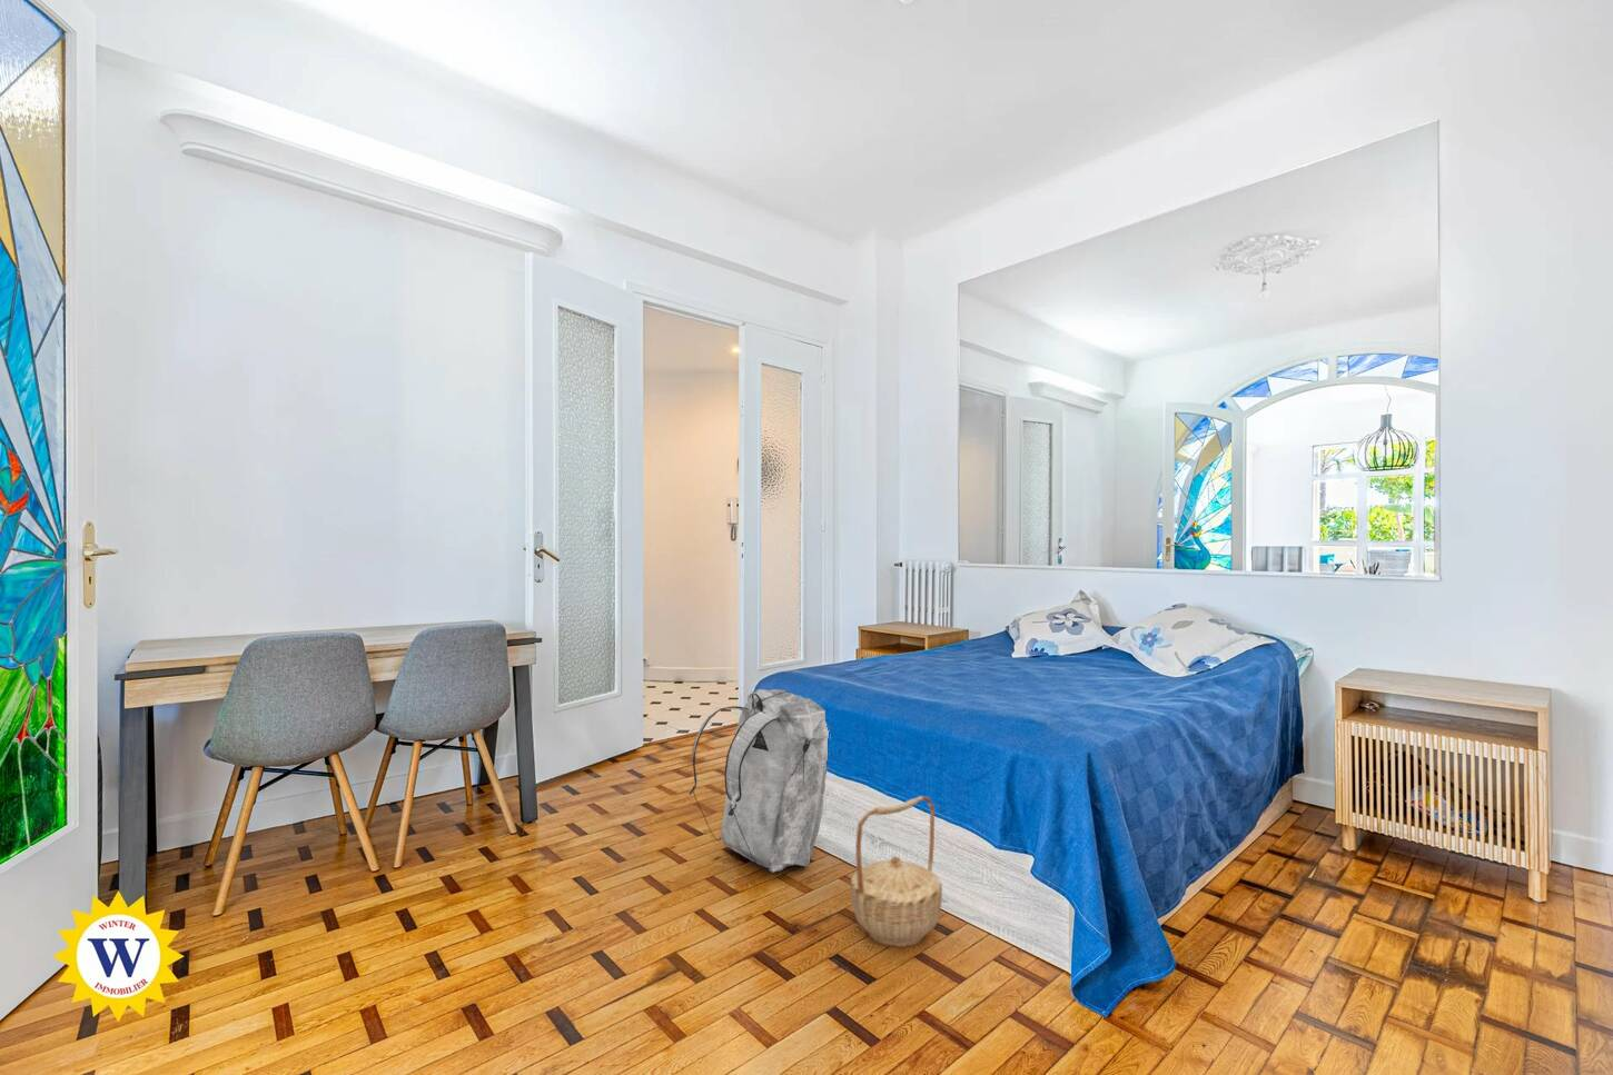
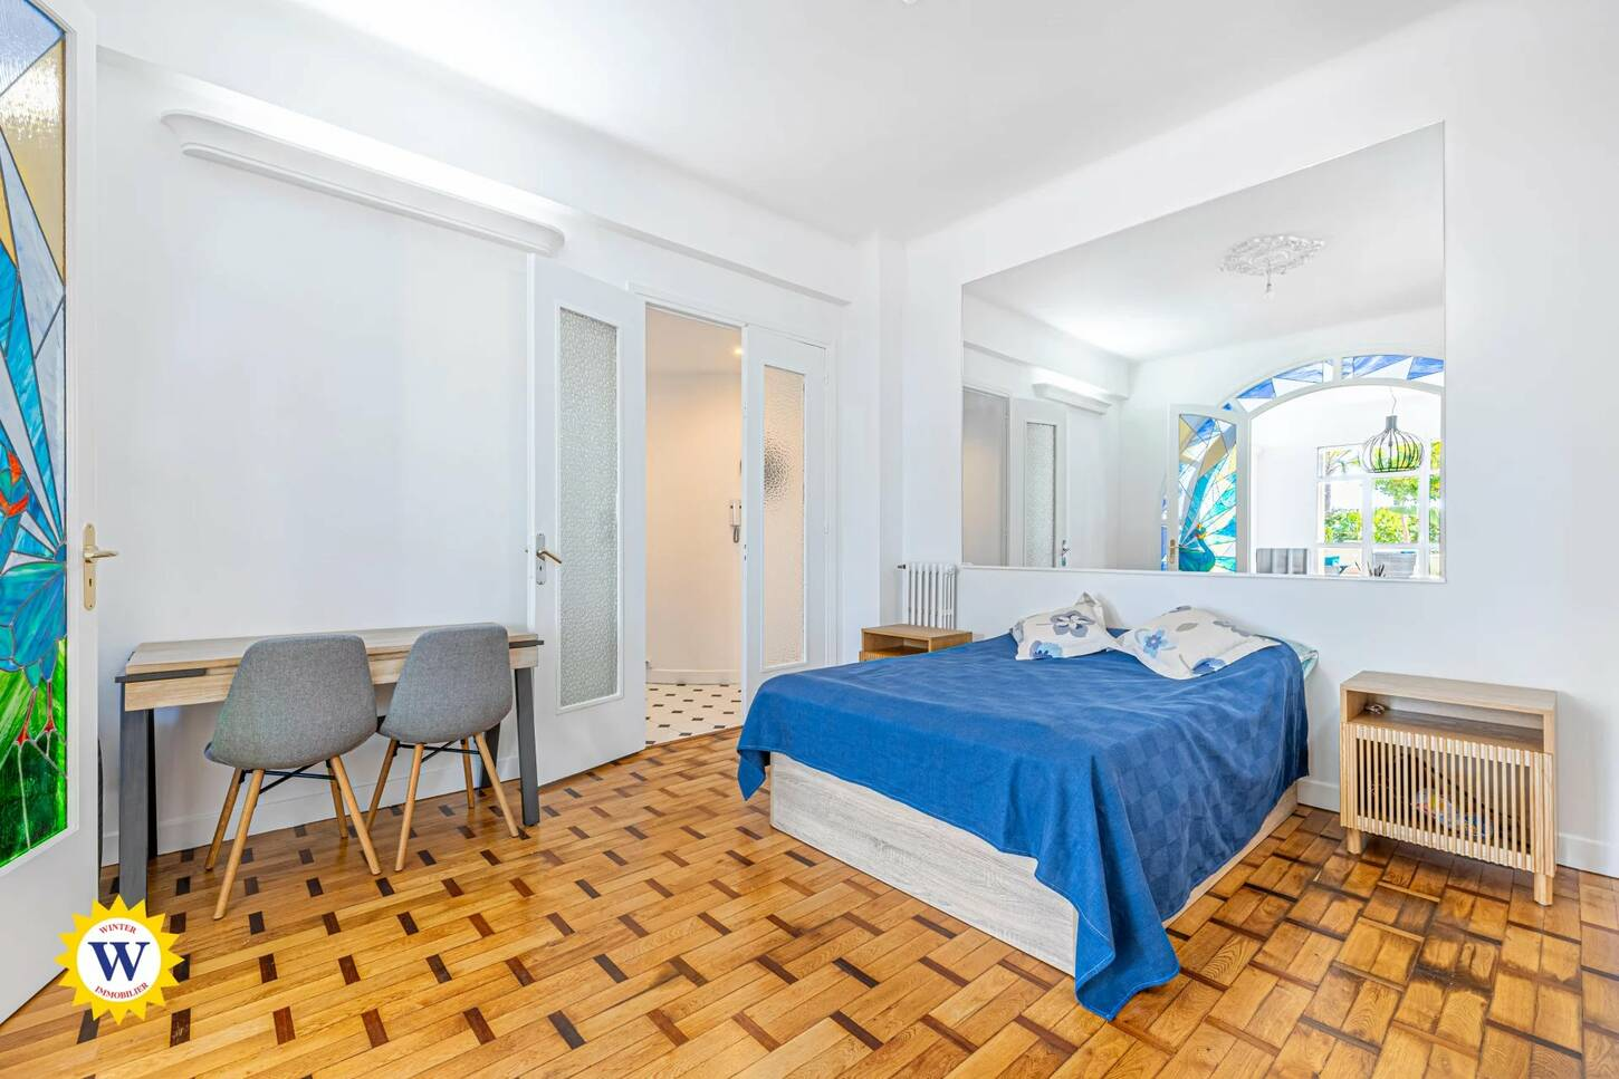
- basket (897, 866)
- backpack (758, 776)
